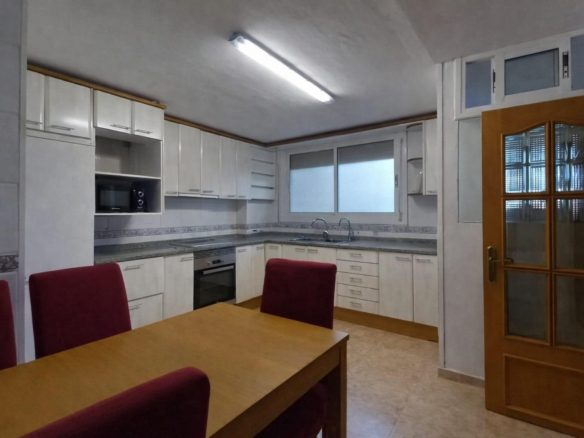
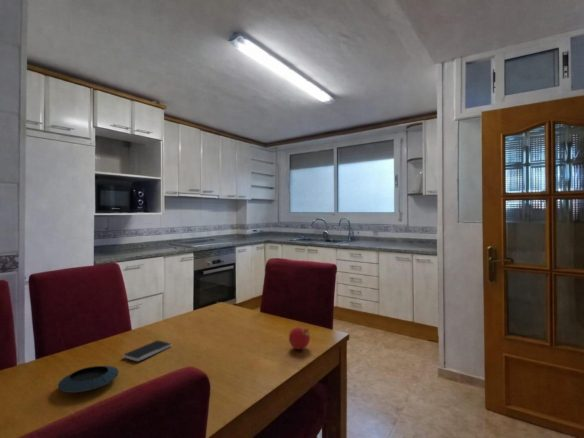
+ smartphone (148, 350)
+ fruit (299, 337)
+ saucer (89, 376)
